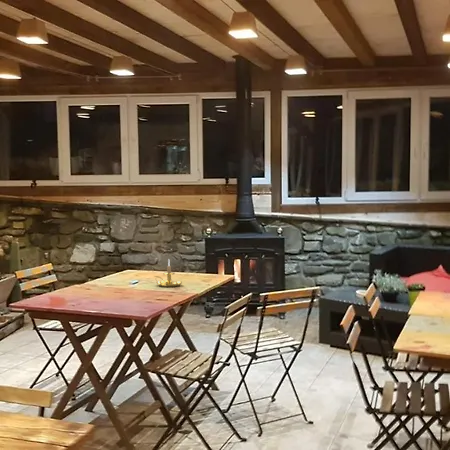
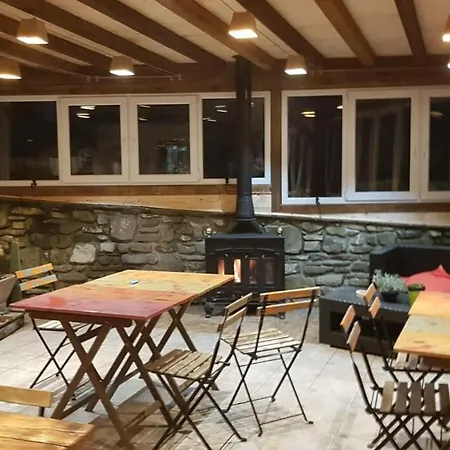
- candle holder (167, 271)
